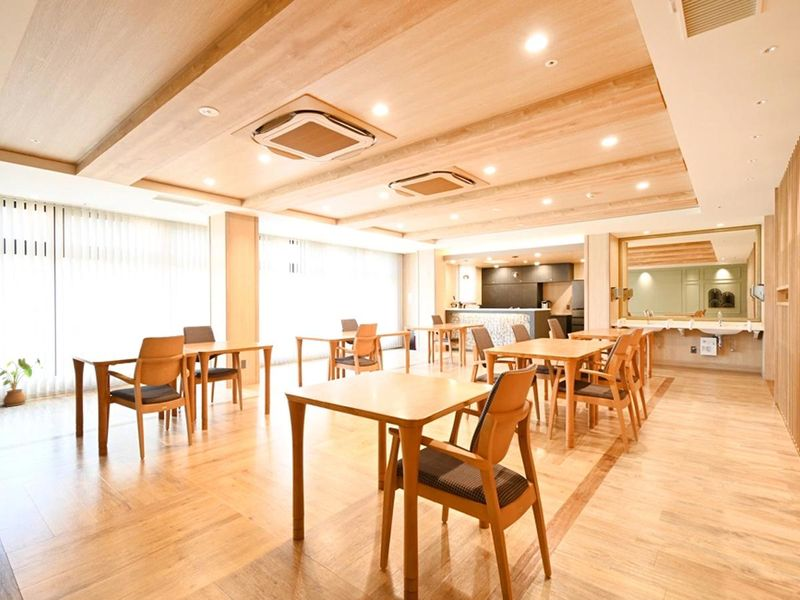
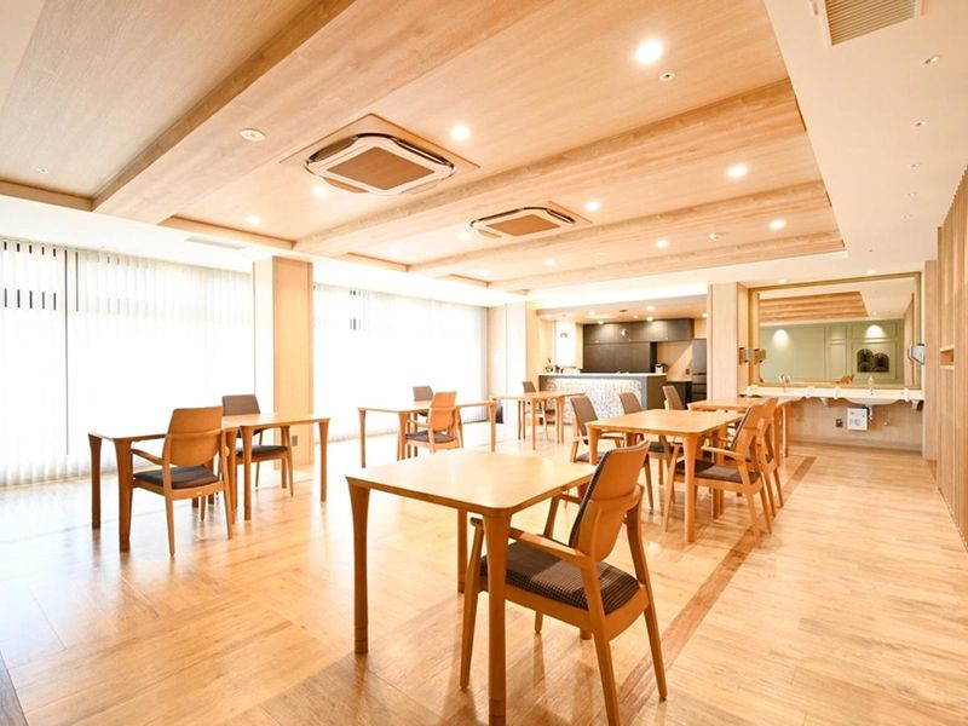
- house plant (17, 382)
